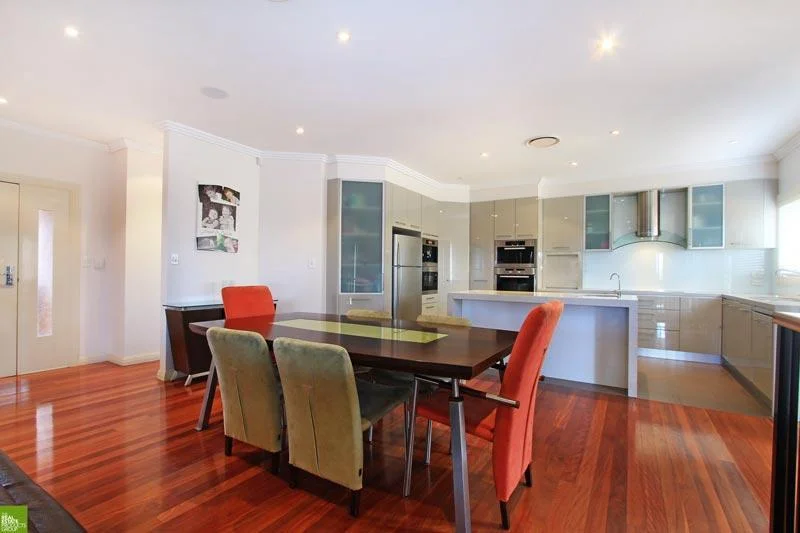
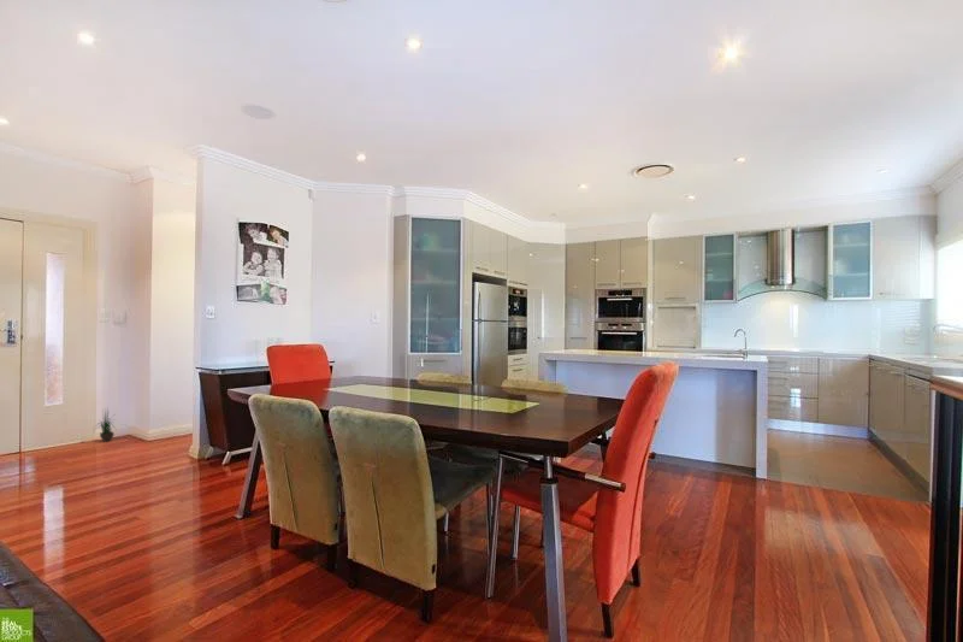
+ potted plant (105, 422)
